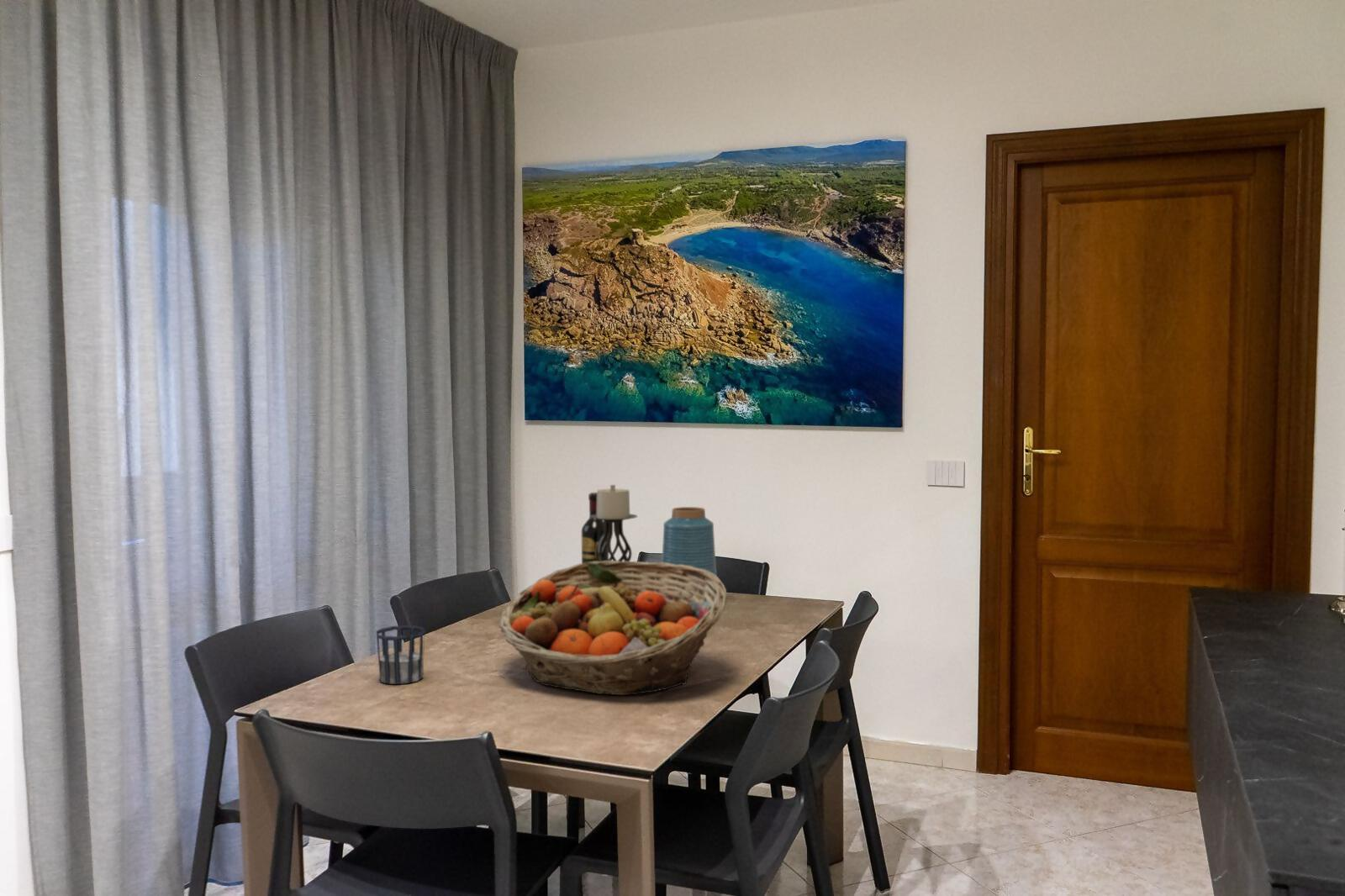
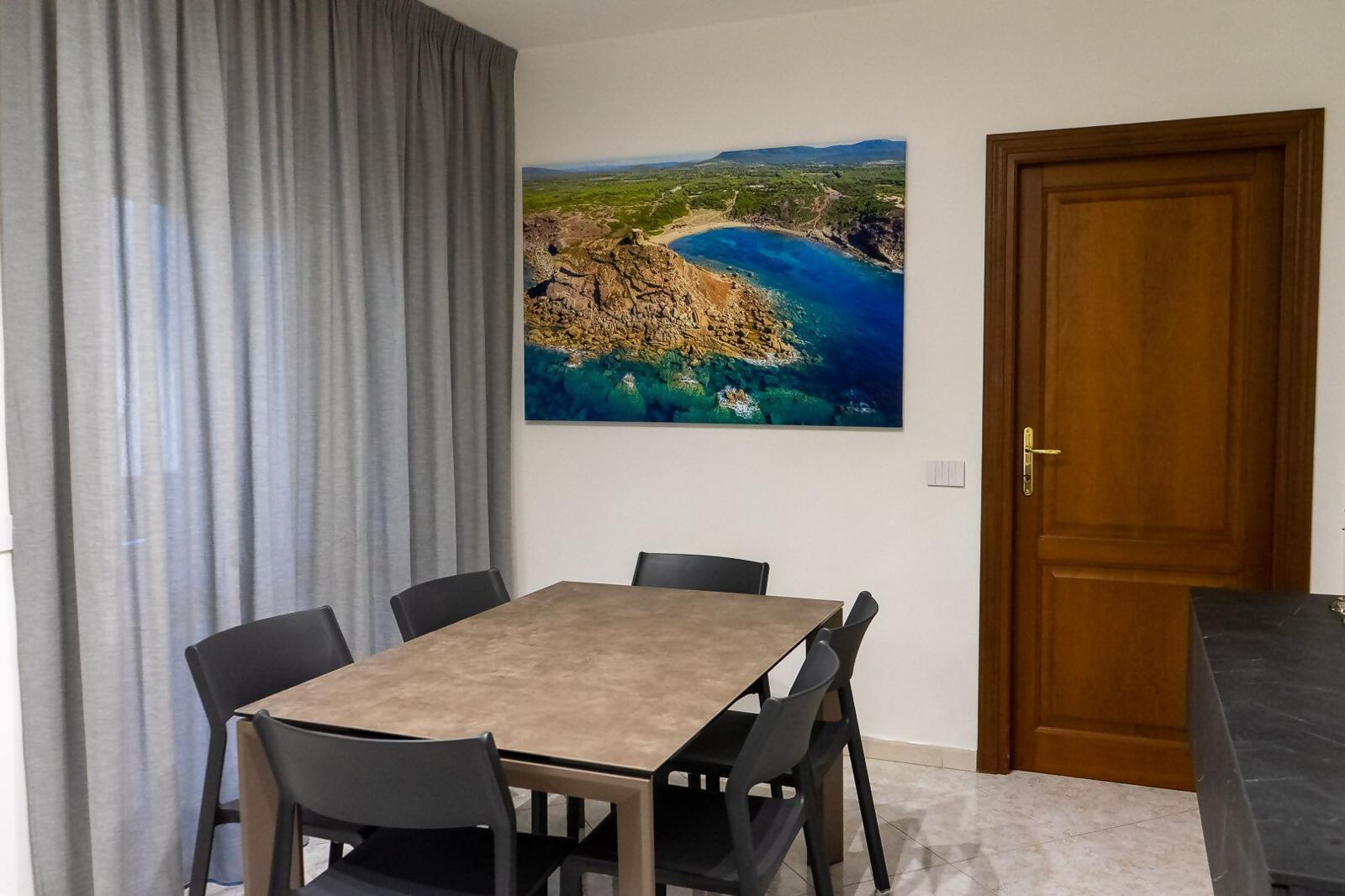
- cup (400, 654)
- fruit basket (613, 624)
- candle holder (613, 551)
- vase (688, 556)
- wine bottle (594, 544)
